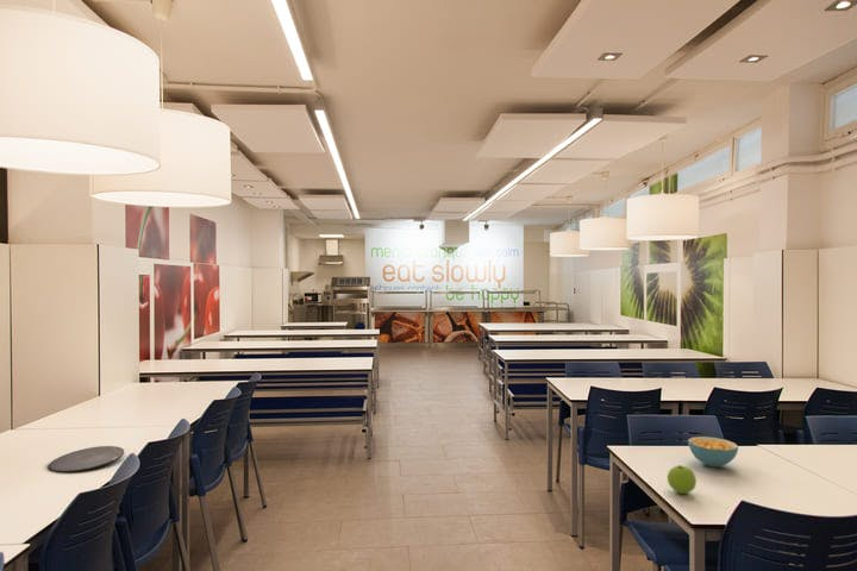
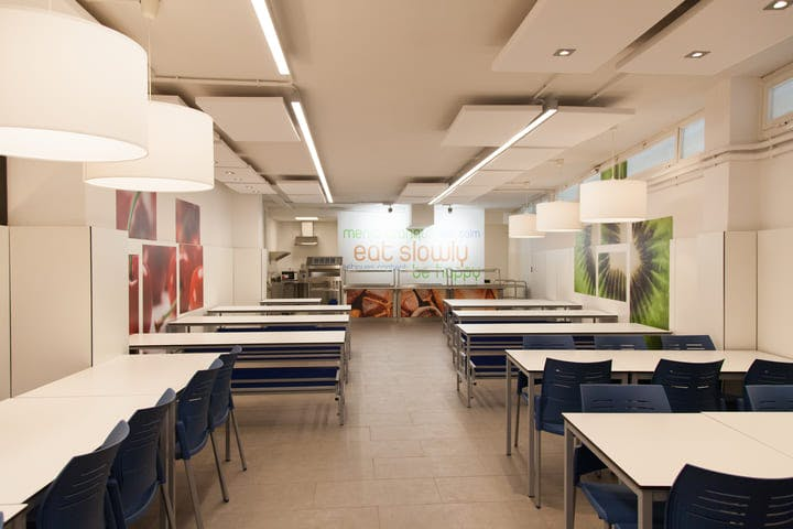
- plate (87, 458)
- cereal bowl (712, 453)
- apple (681, 479)
